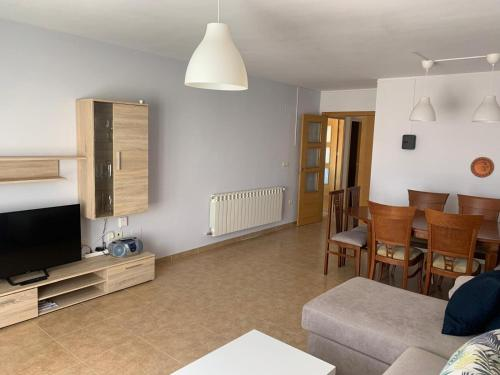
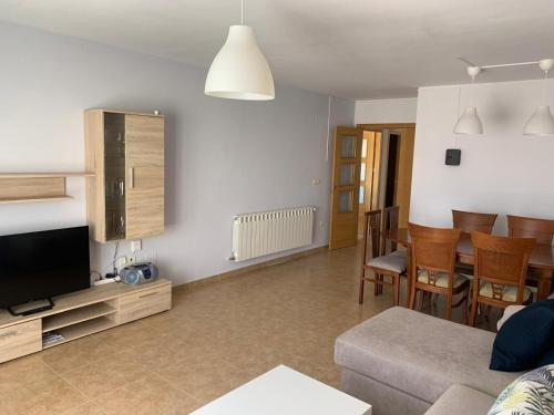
- decorative plate (482, 167)
